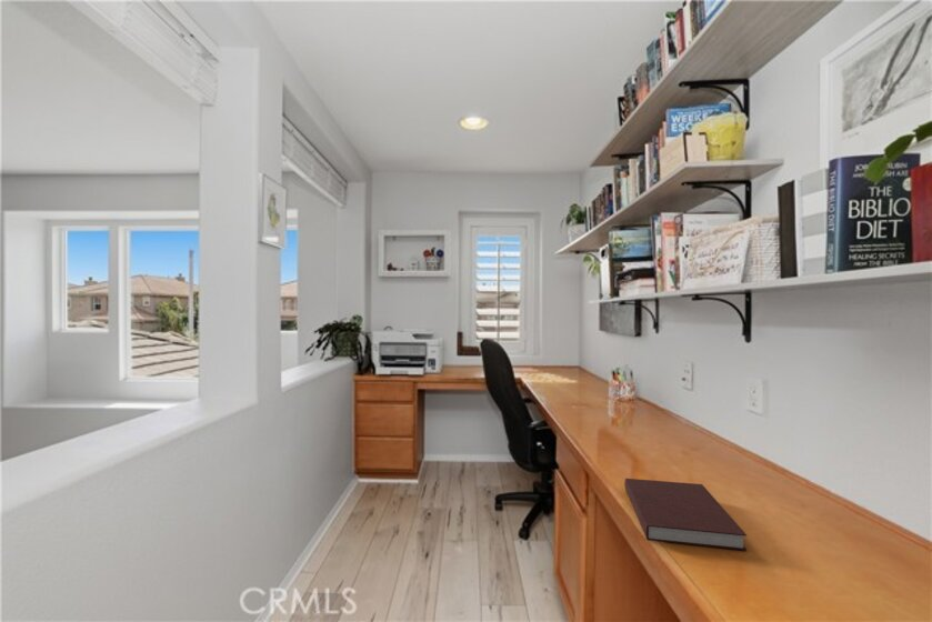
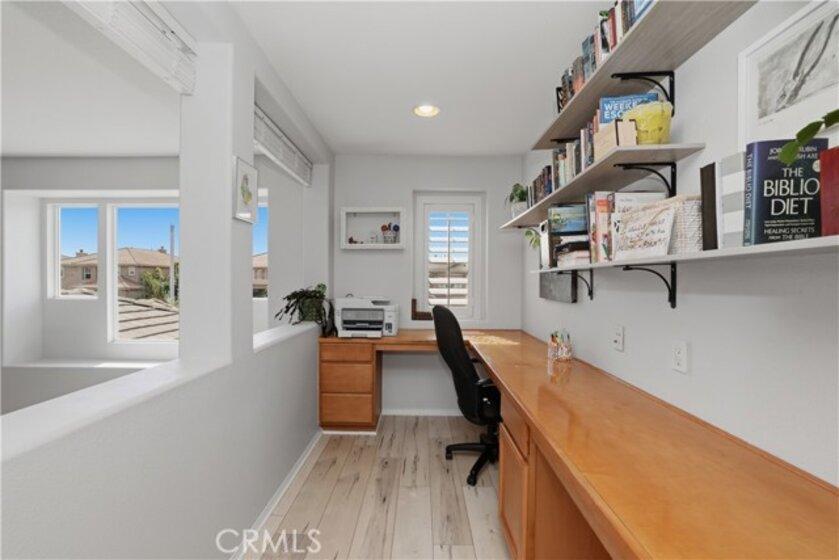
- notebook (677, 509)
